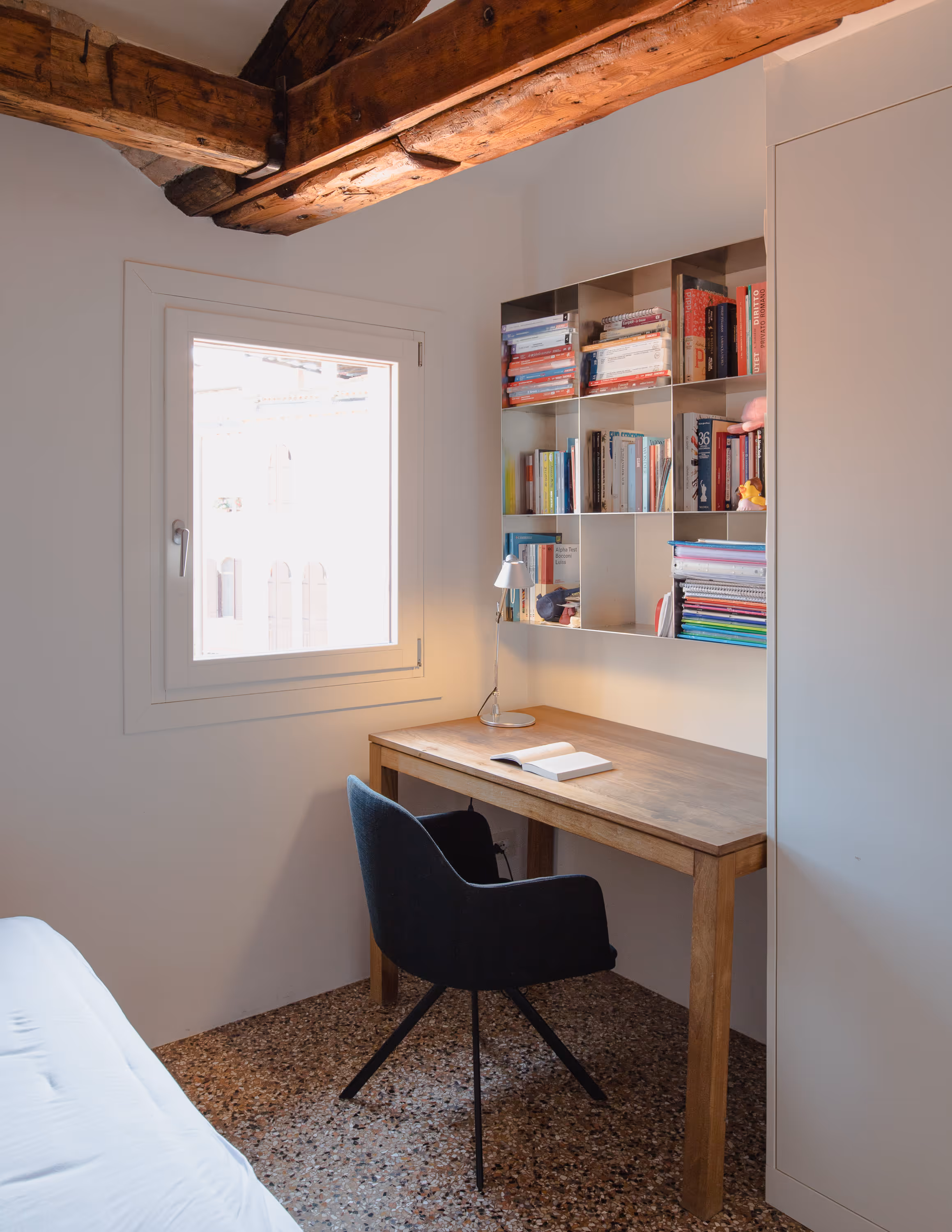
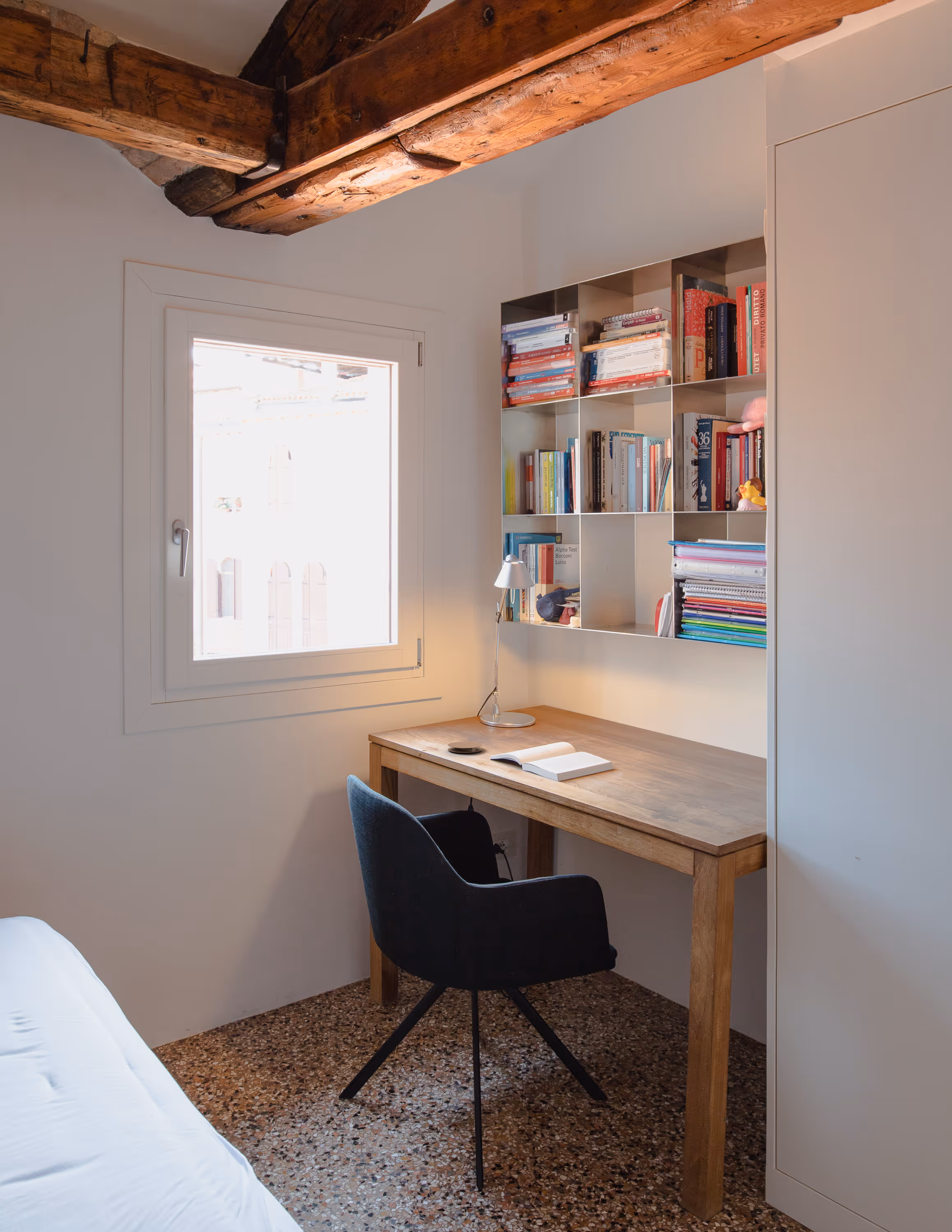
+ coaster (465, 747)
